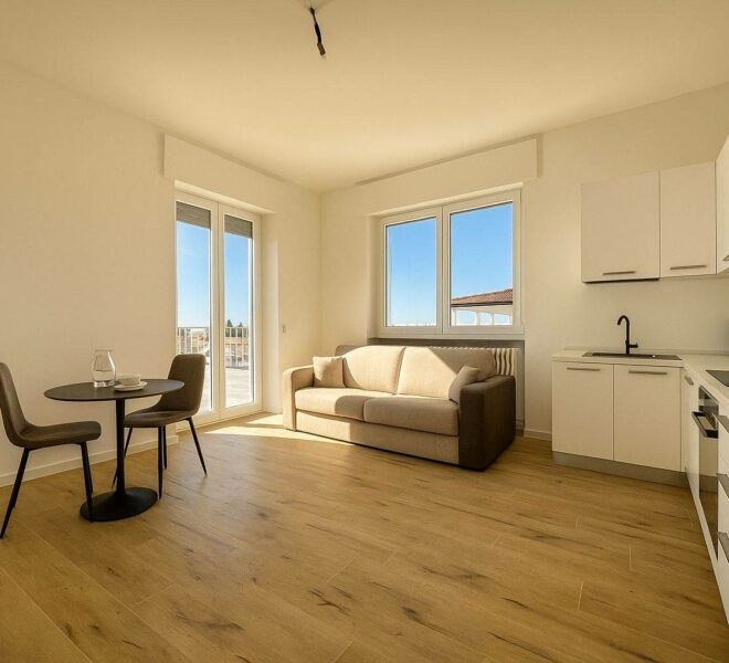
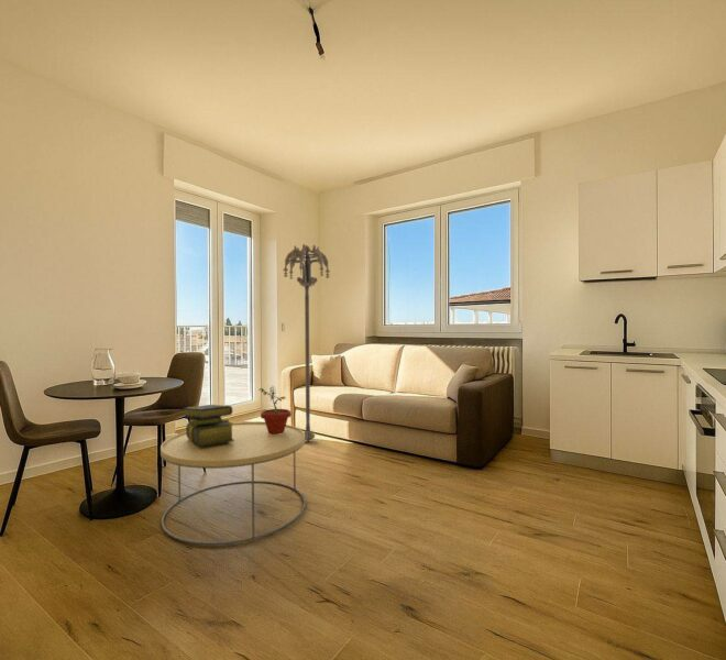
+ floor lamp (306, 343)
+ stack of books (207, 420)
+ coffee table (235, 466)
+ potted plant (275, 406)
